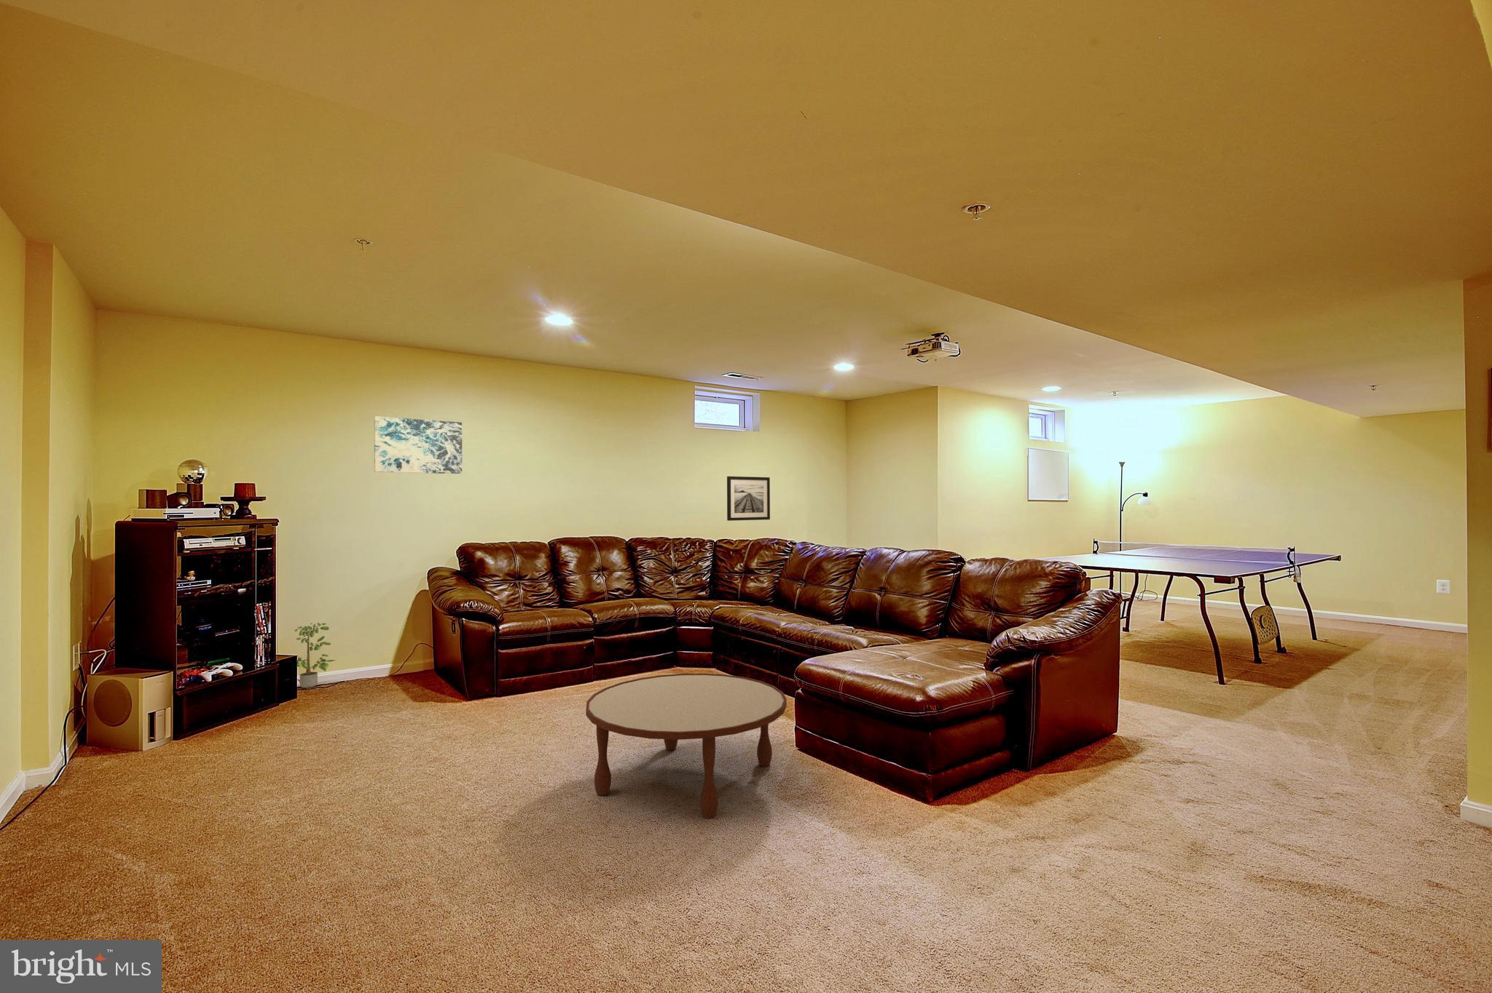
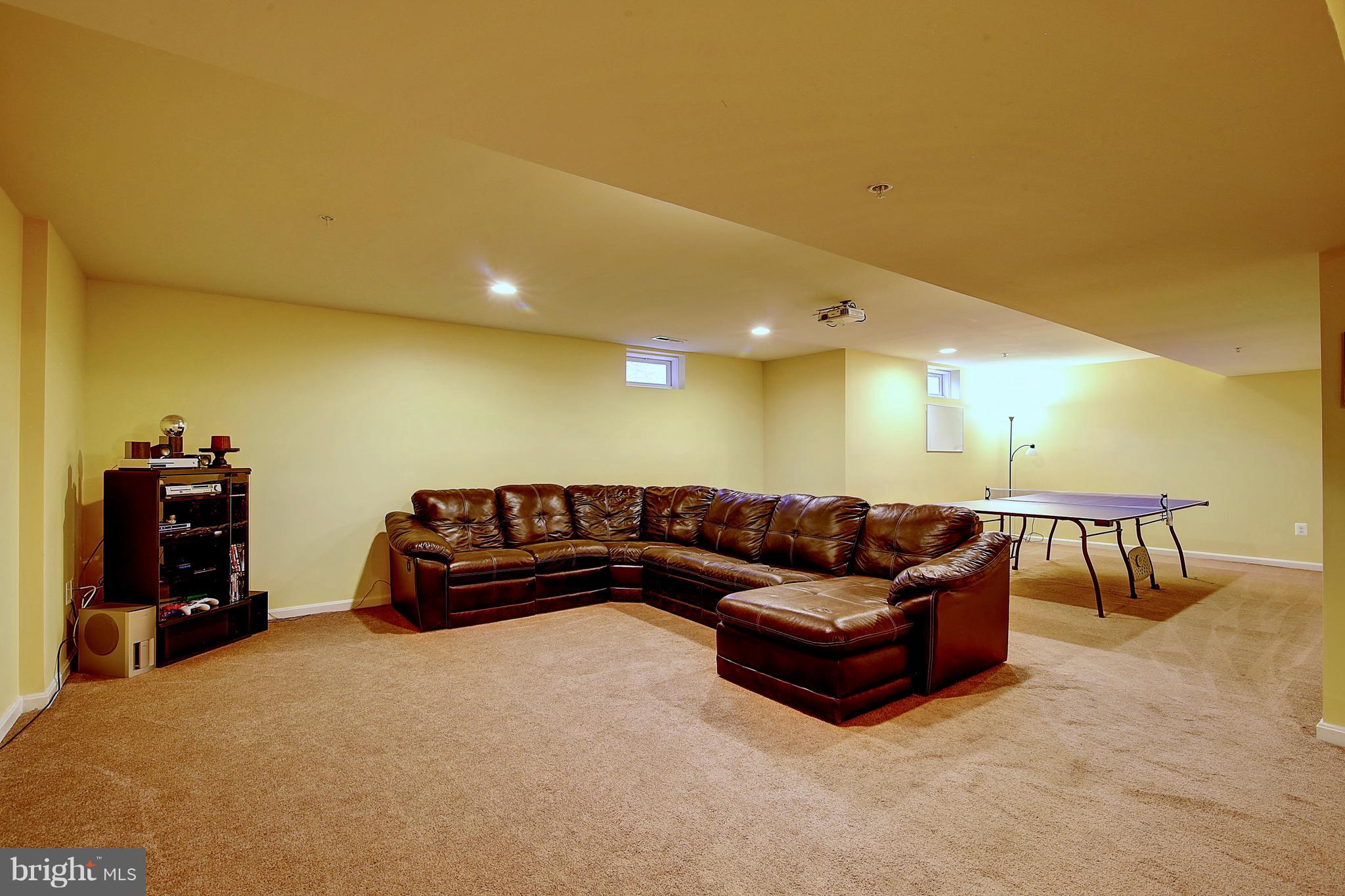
- coffee table (687, 738)
- wall art (749, 499)
- wall art (419, 446)
- potted plant (315, 649)
